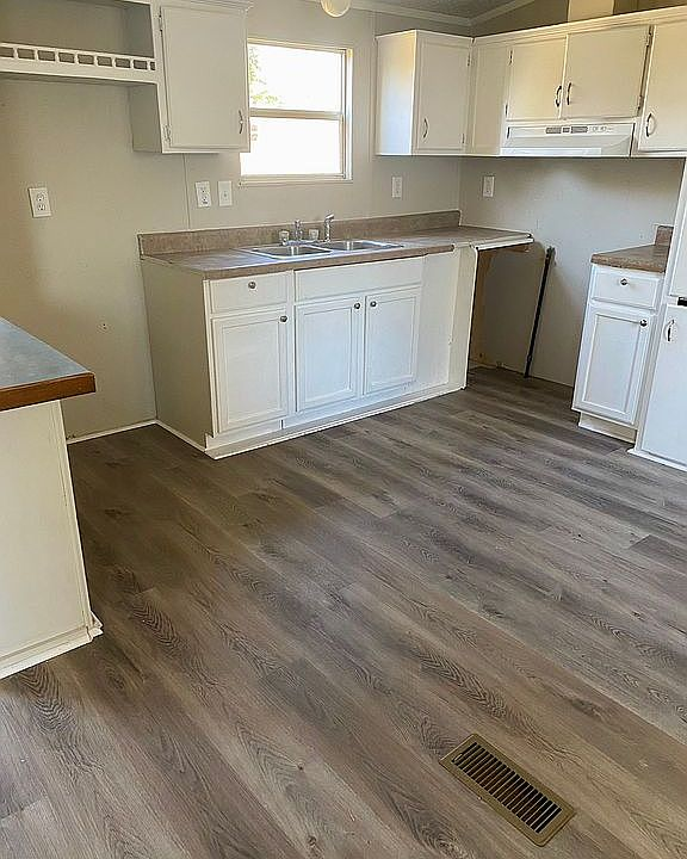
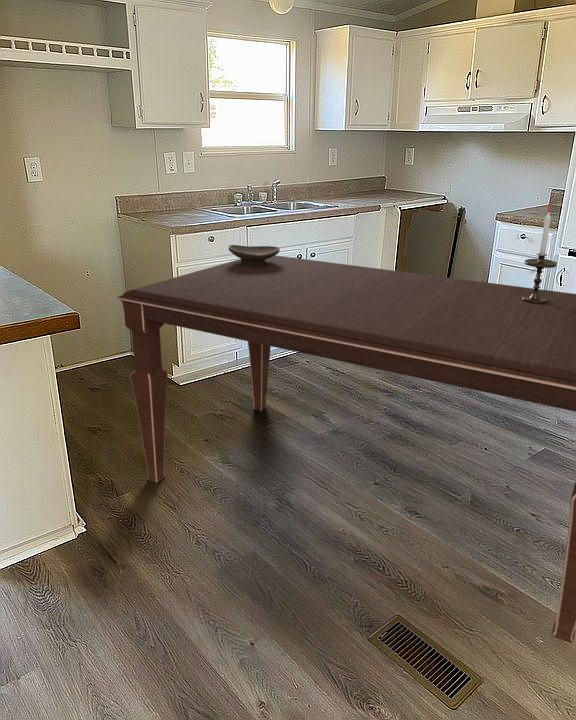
+ decorative bowl (254, 254)
+ candlestick (542, 252)
+ dining table (379, 369)
